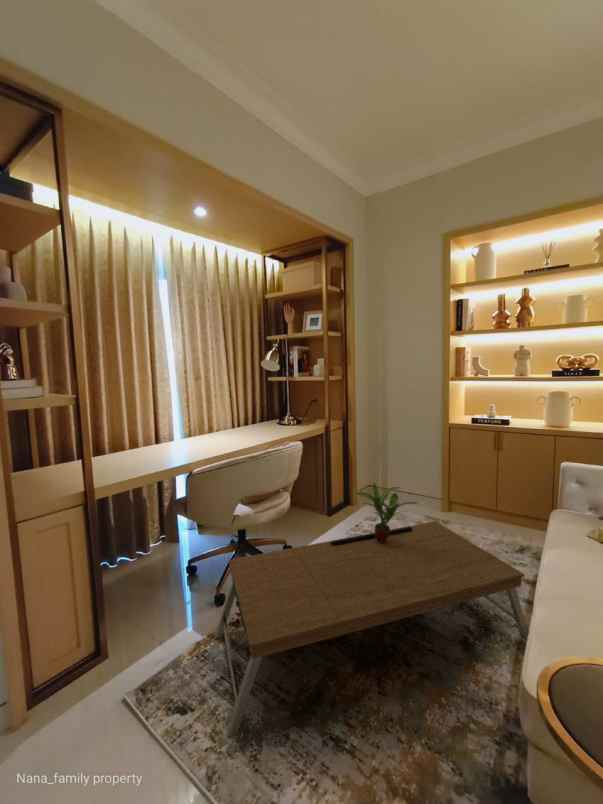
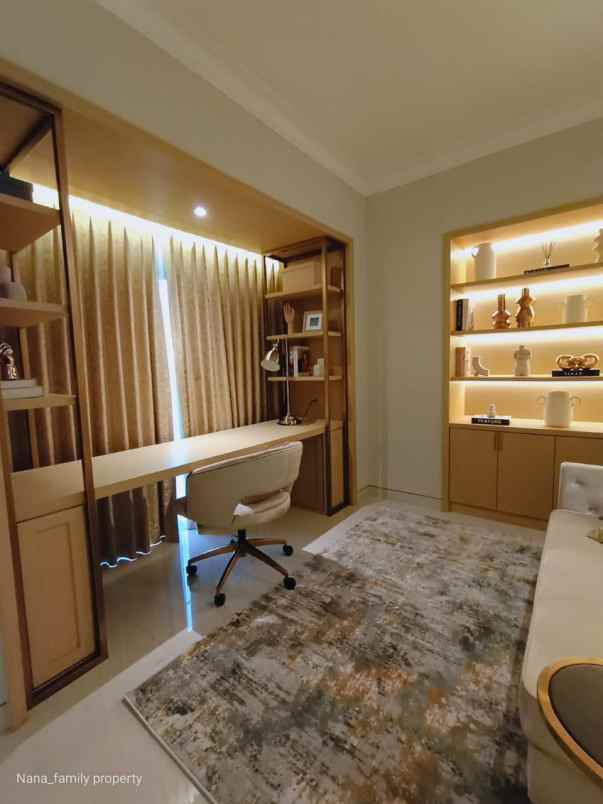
- coffee table (369, 600)
- potted plant (380, 512)
